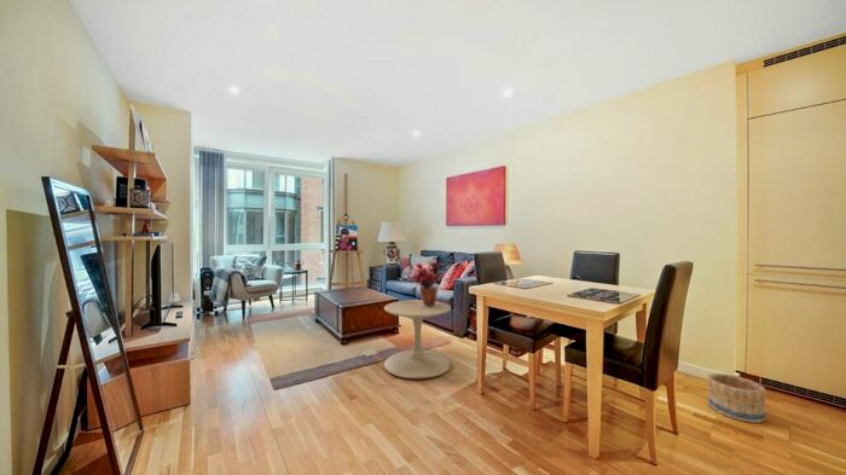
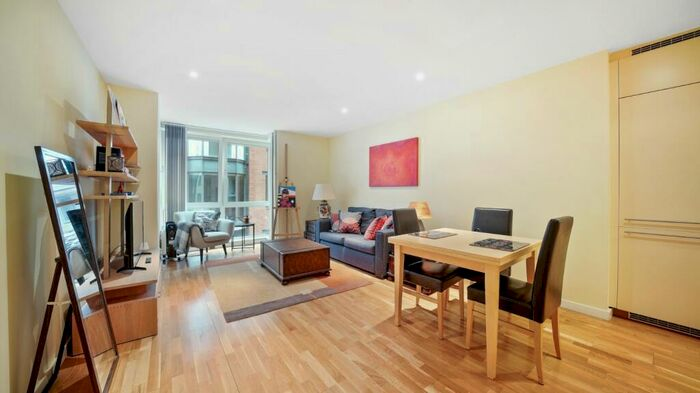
- side table (417, 335)
- basket (735, 395)
- potted plant (428, 283)
